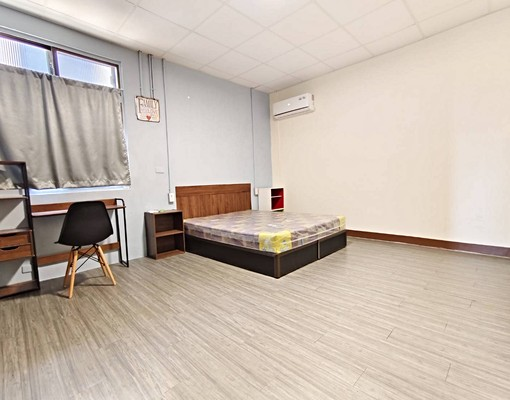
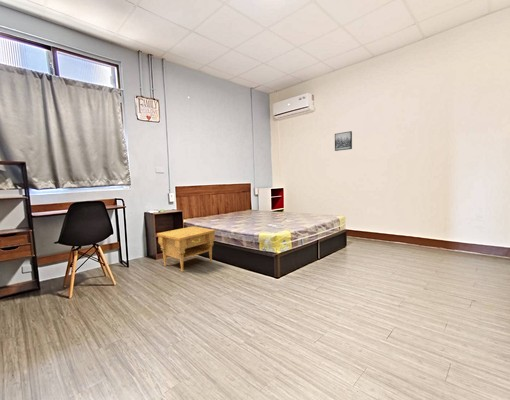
+ nightstand (187, 247)
+ wall art (343, 141)
